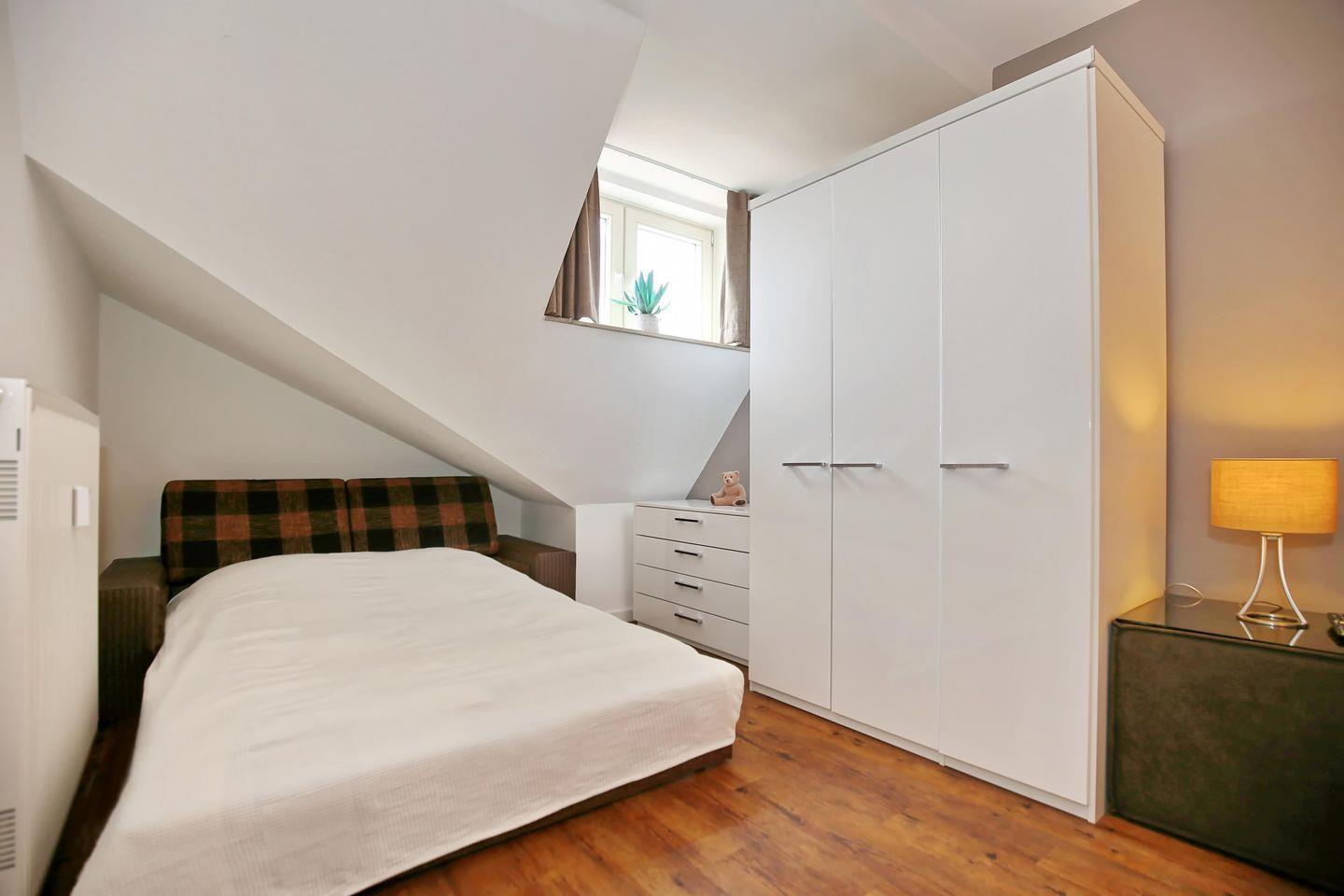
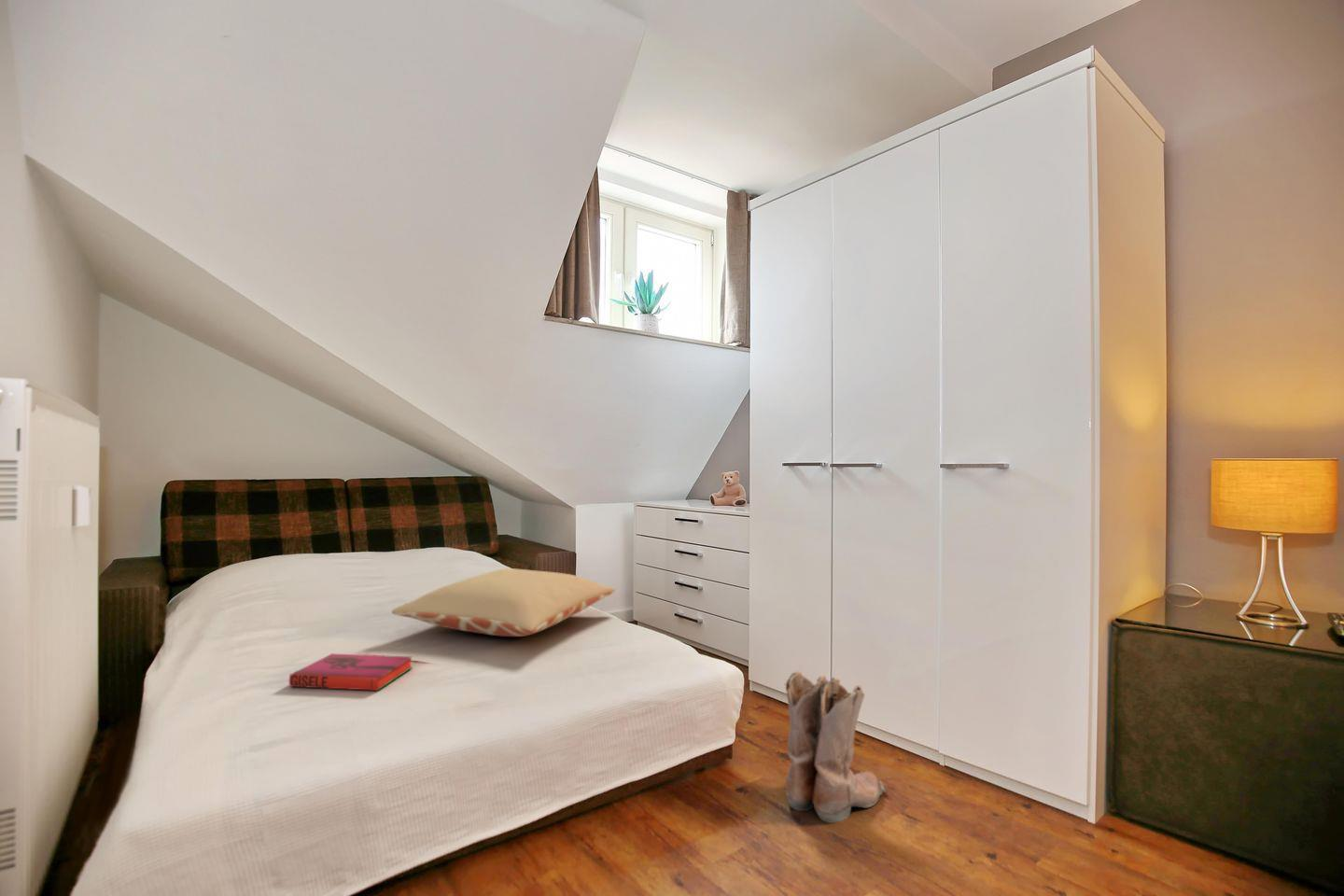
+ boots (833, 733)
+ pillow (511, 600)
+ hardback book (353, 671)
